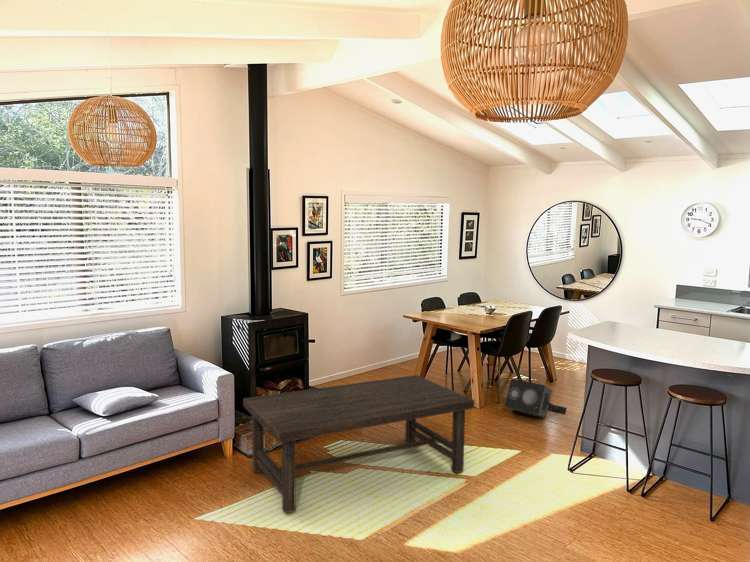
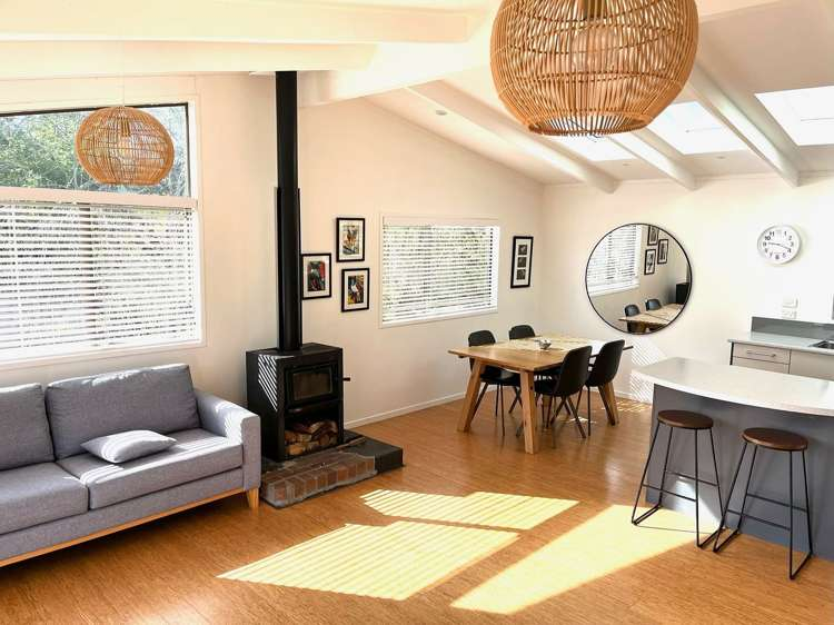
- speaker (536, 397)
- coffee table (358, 428)
